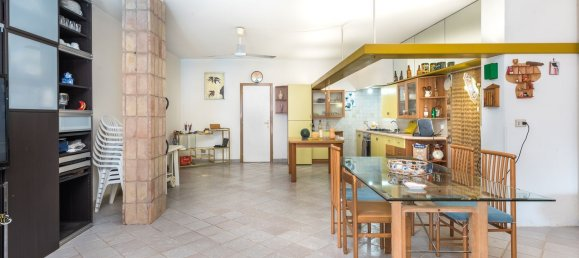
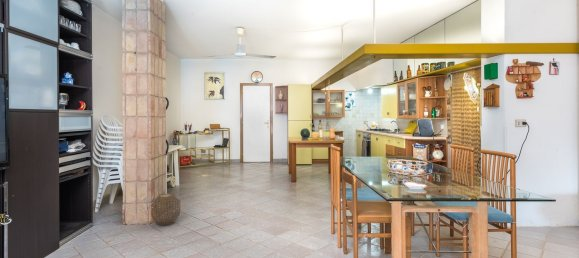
+ woven basket (165, 209)
